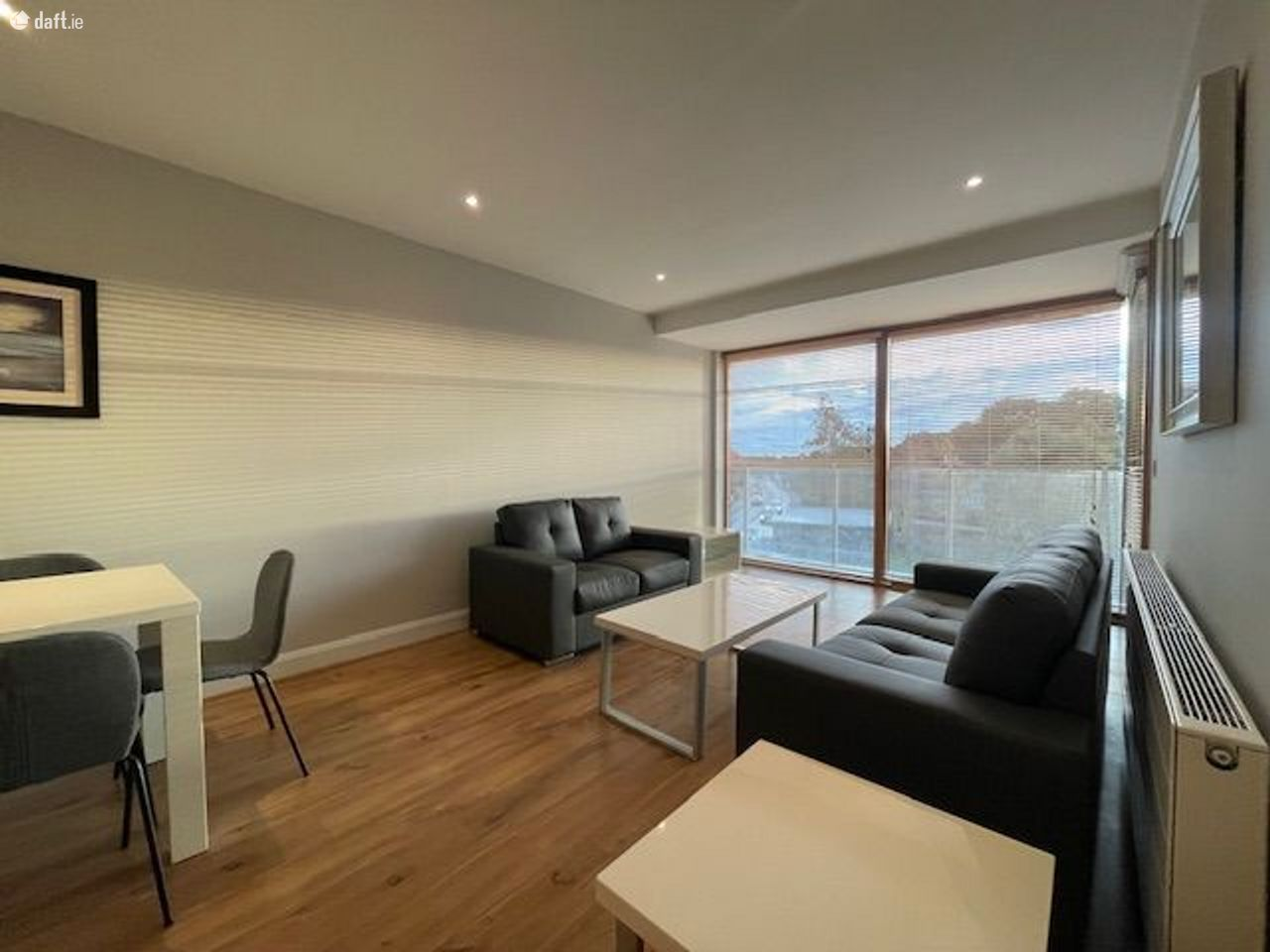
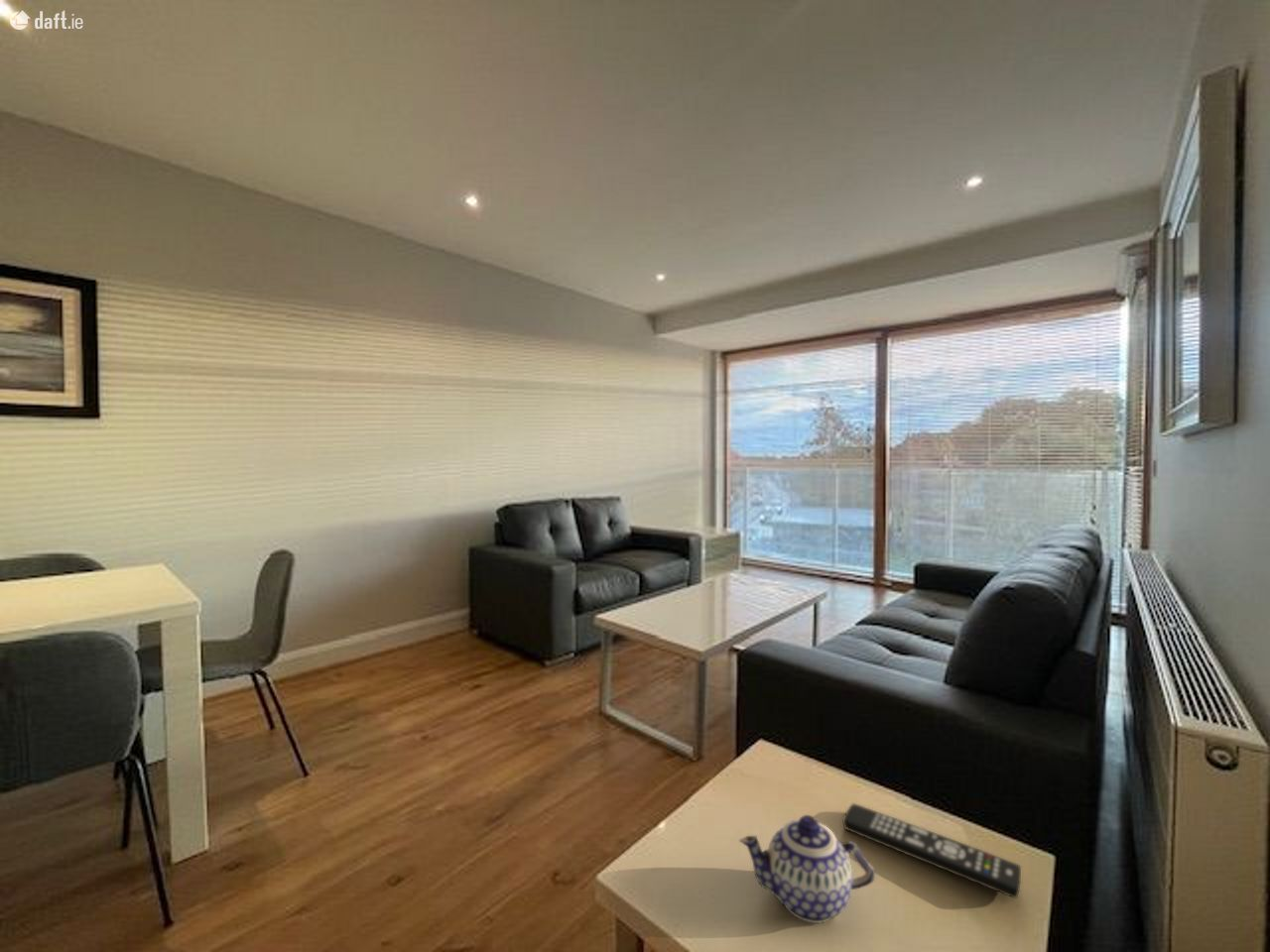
+ remote control (926, 847)
+ teapot (807, 860)
